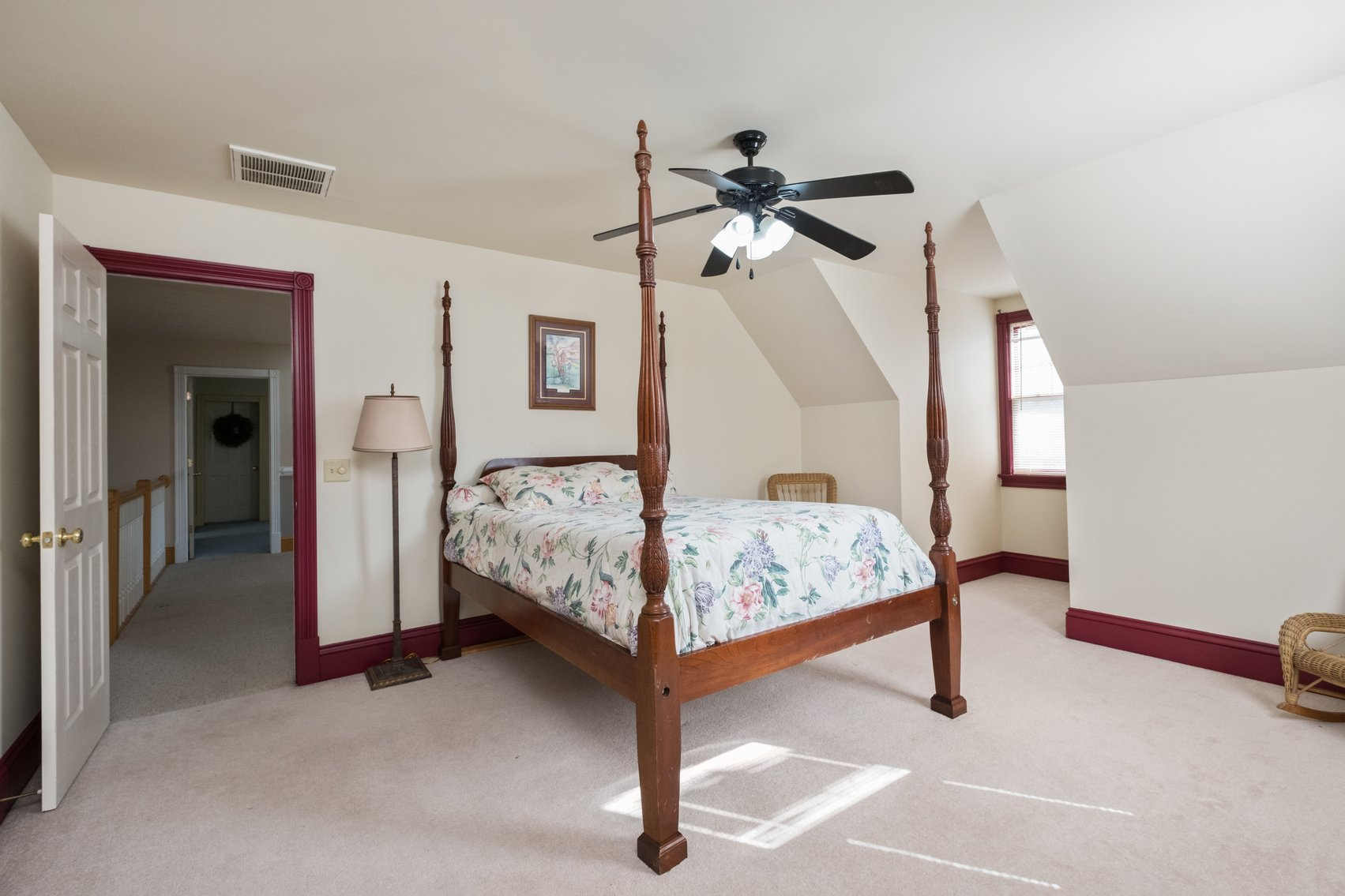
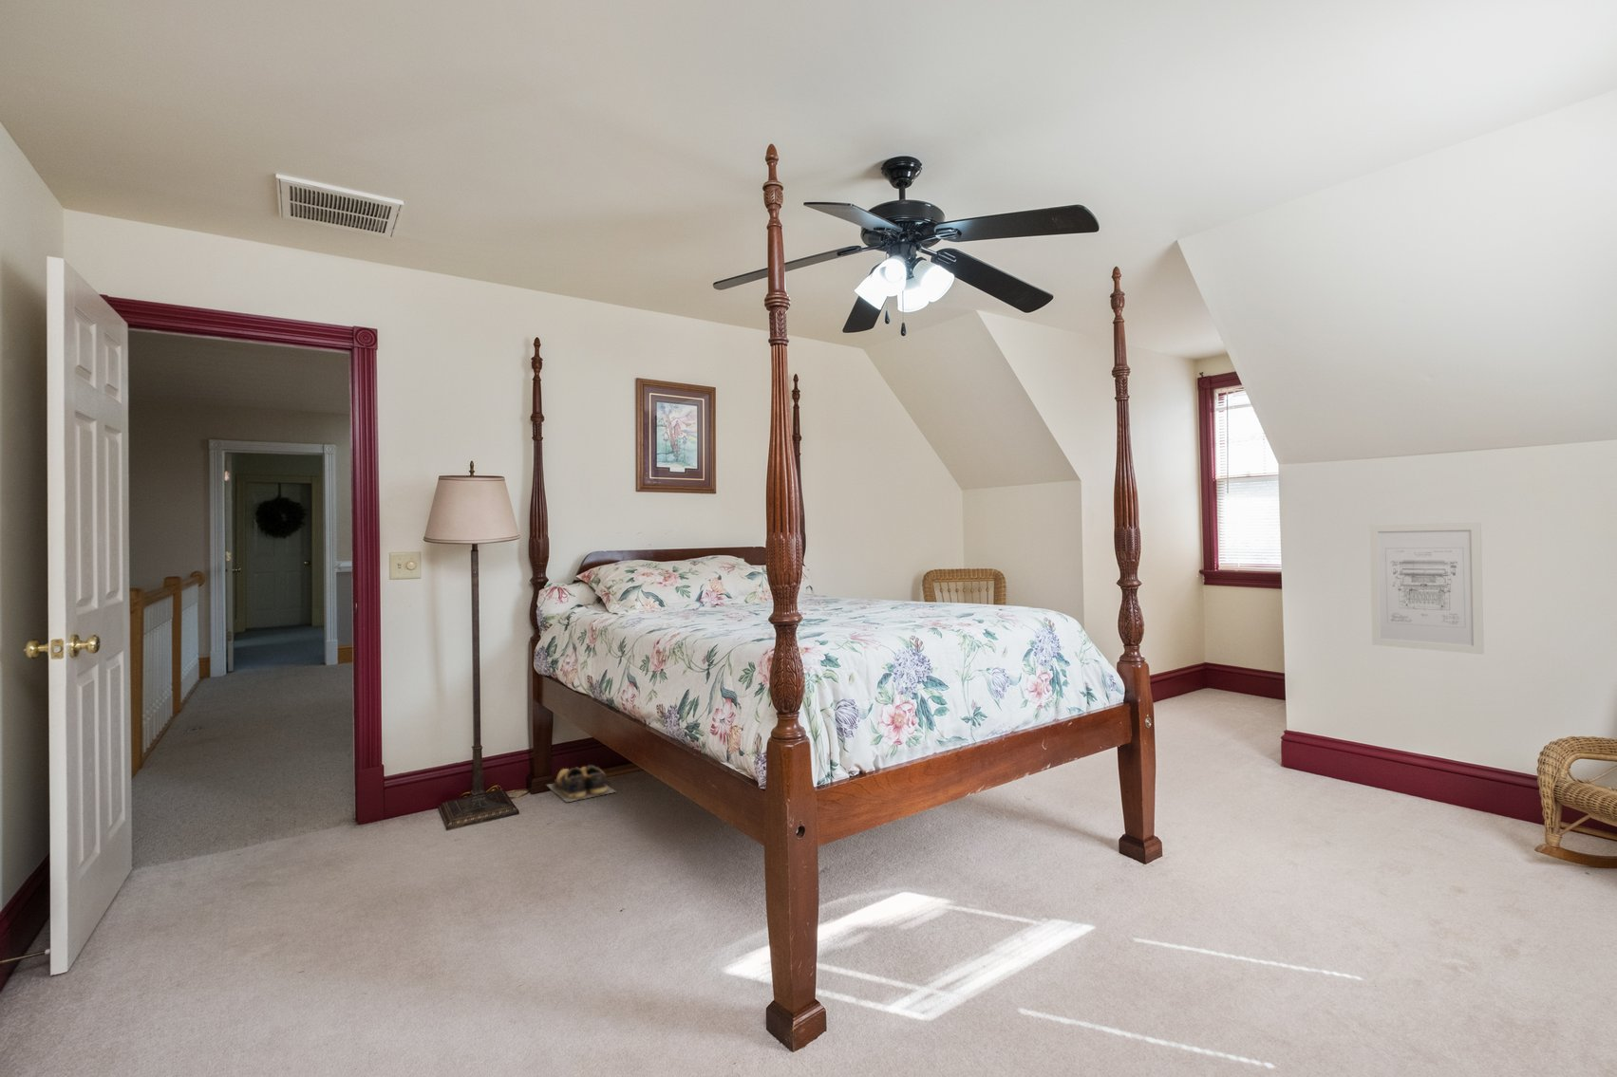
+ shoes (581, 778)
+ wall art (1423, 587)
